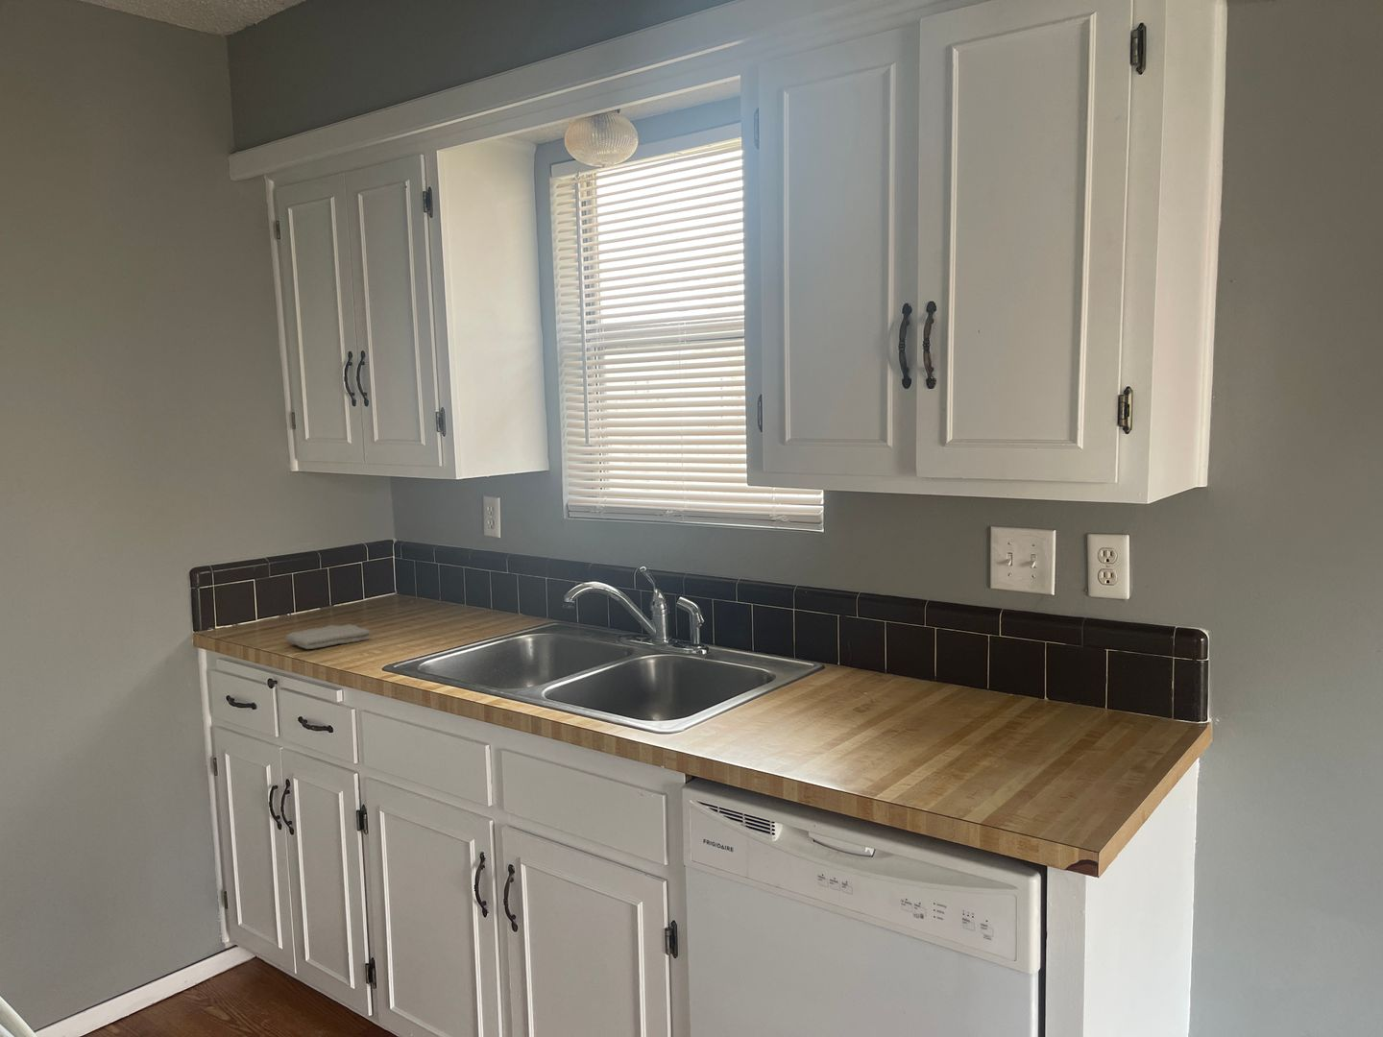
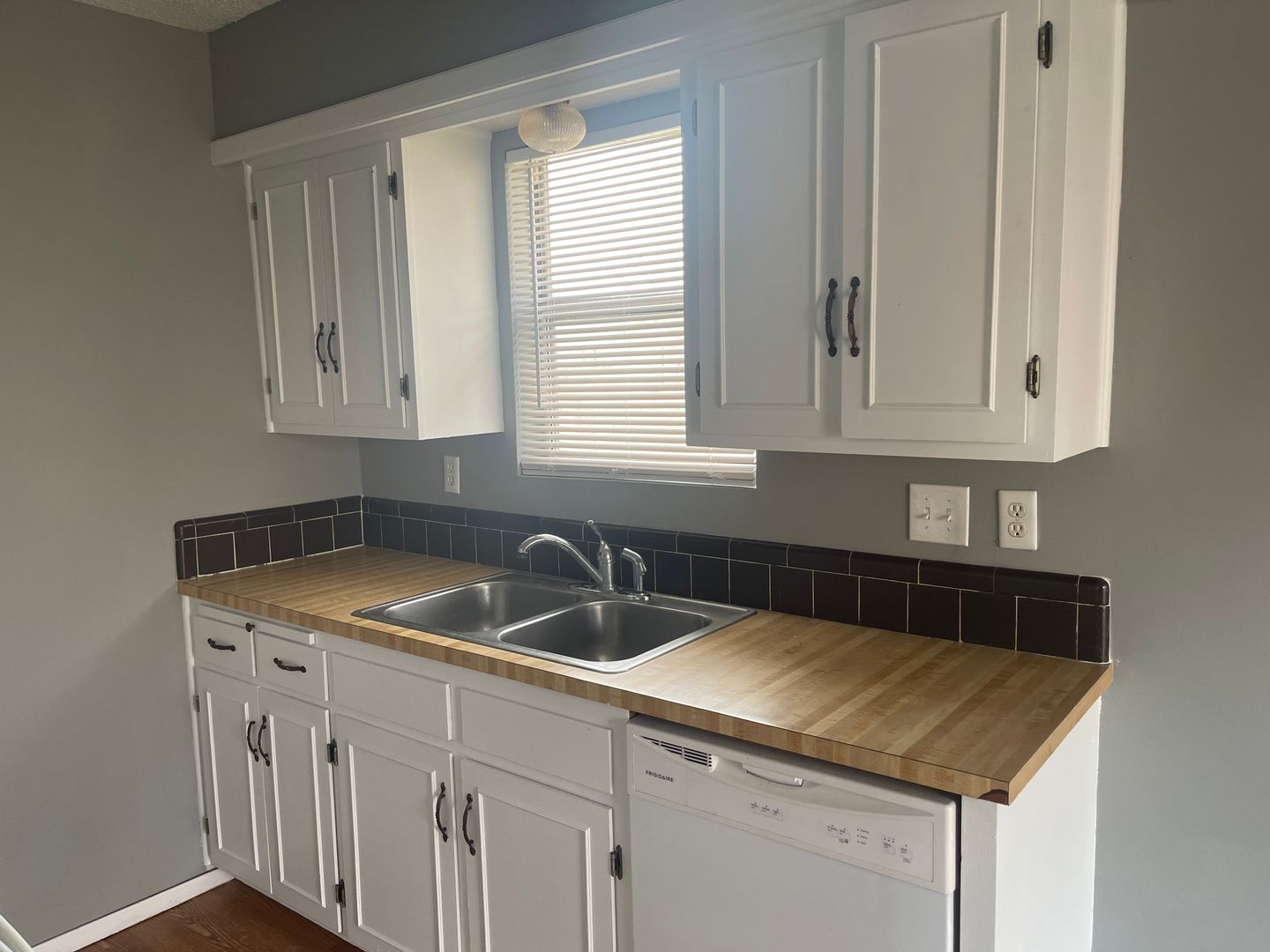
- washcloth (330, 636)
